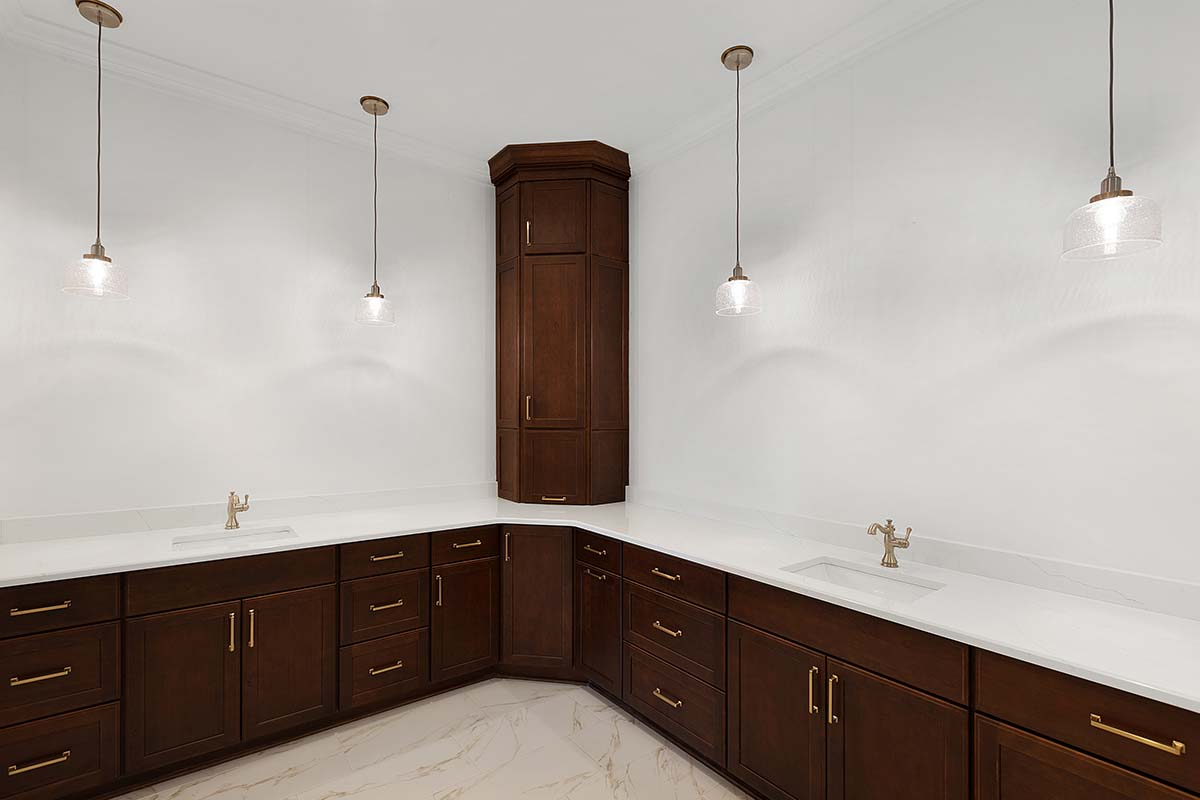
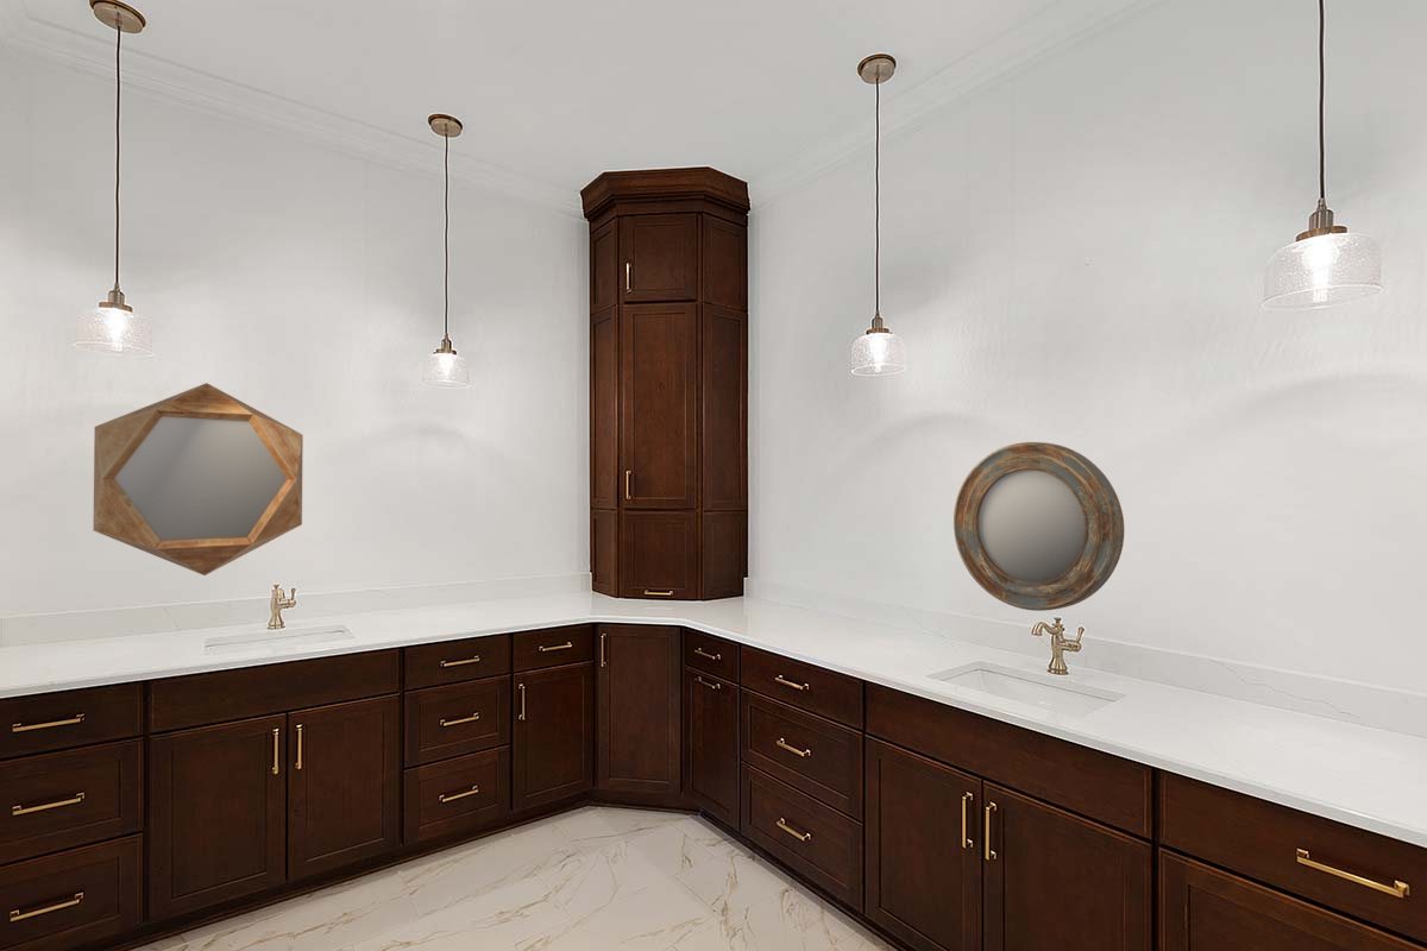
+ home mirror (206, 479)
+ home mirror (1030, 525)
